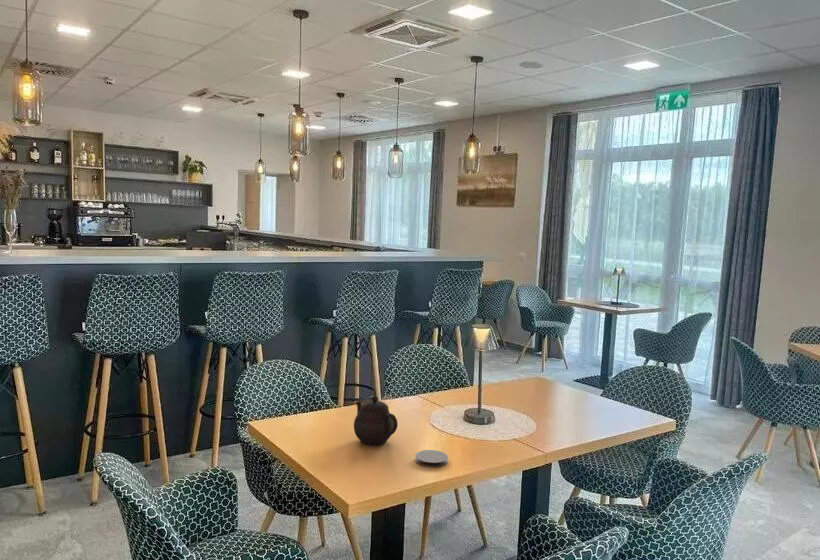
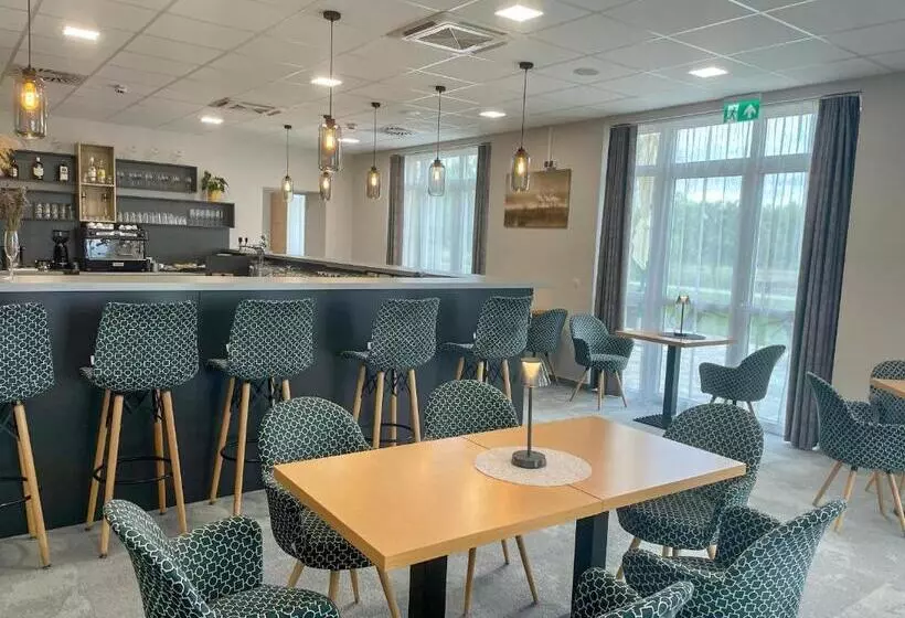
- teapot (375, 419)
- coaster (431, 458)
